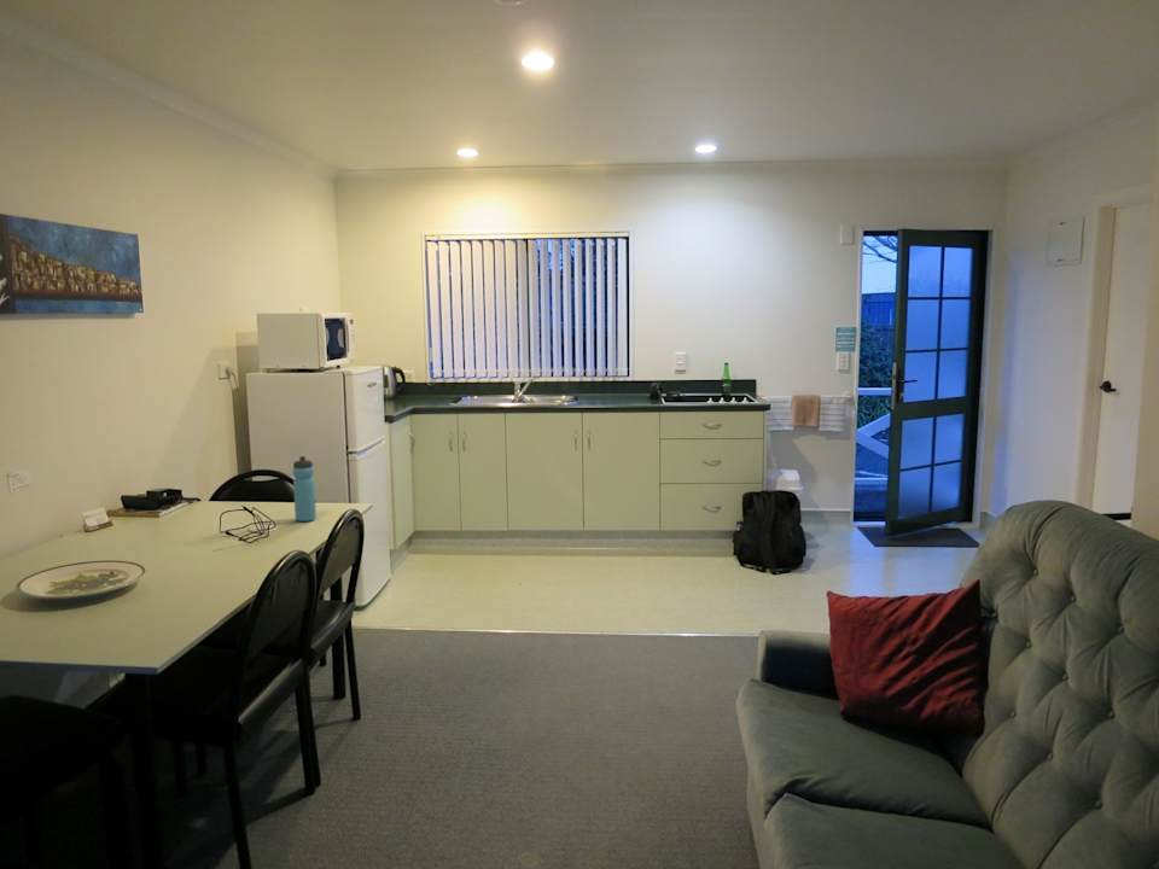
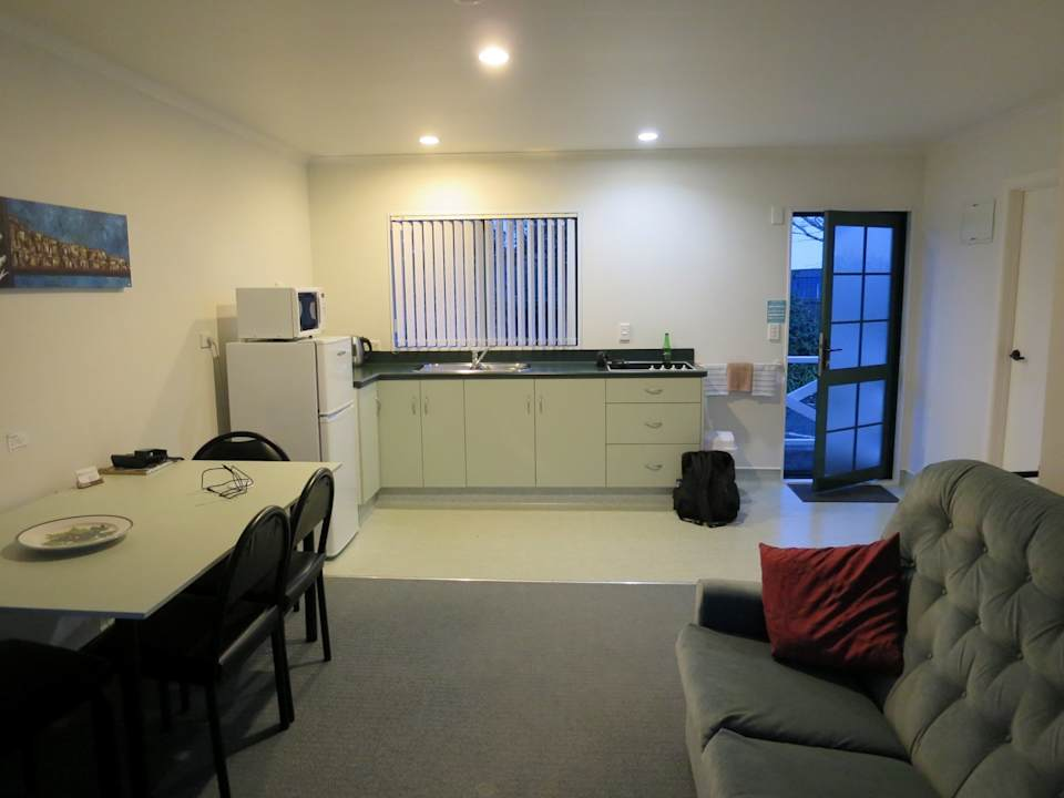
- water bottle (304, 488)
